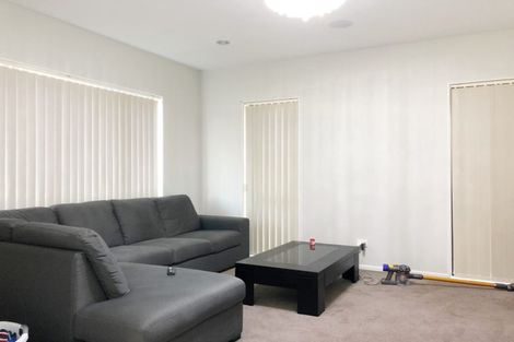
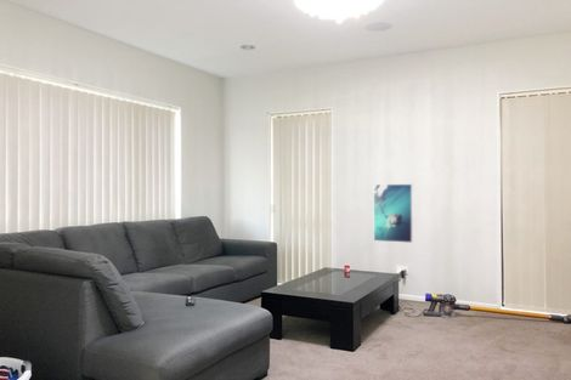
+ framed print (392, 212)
